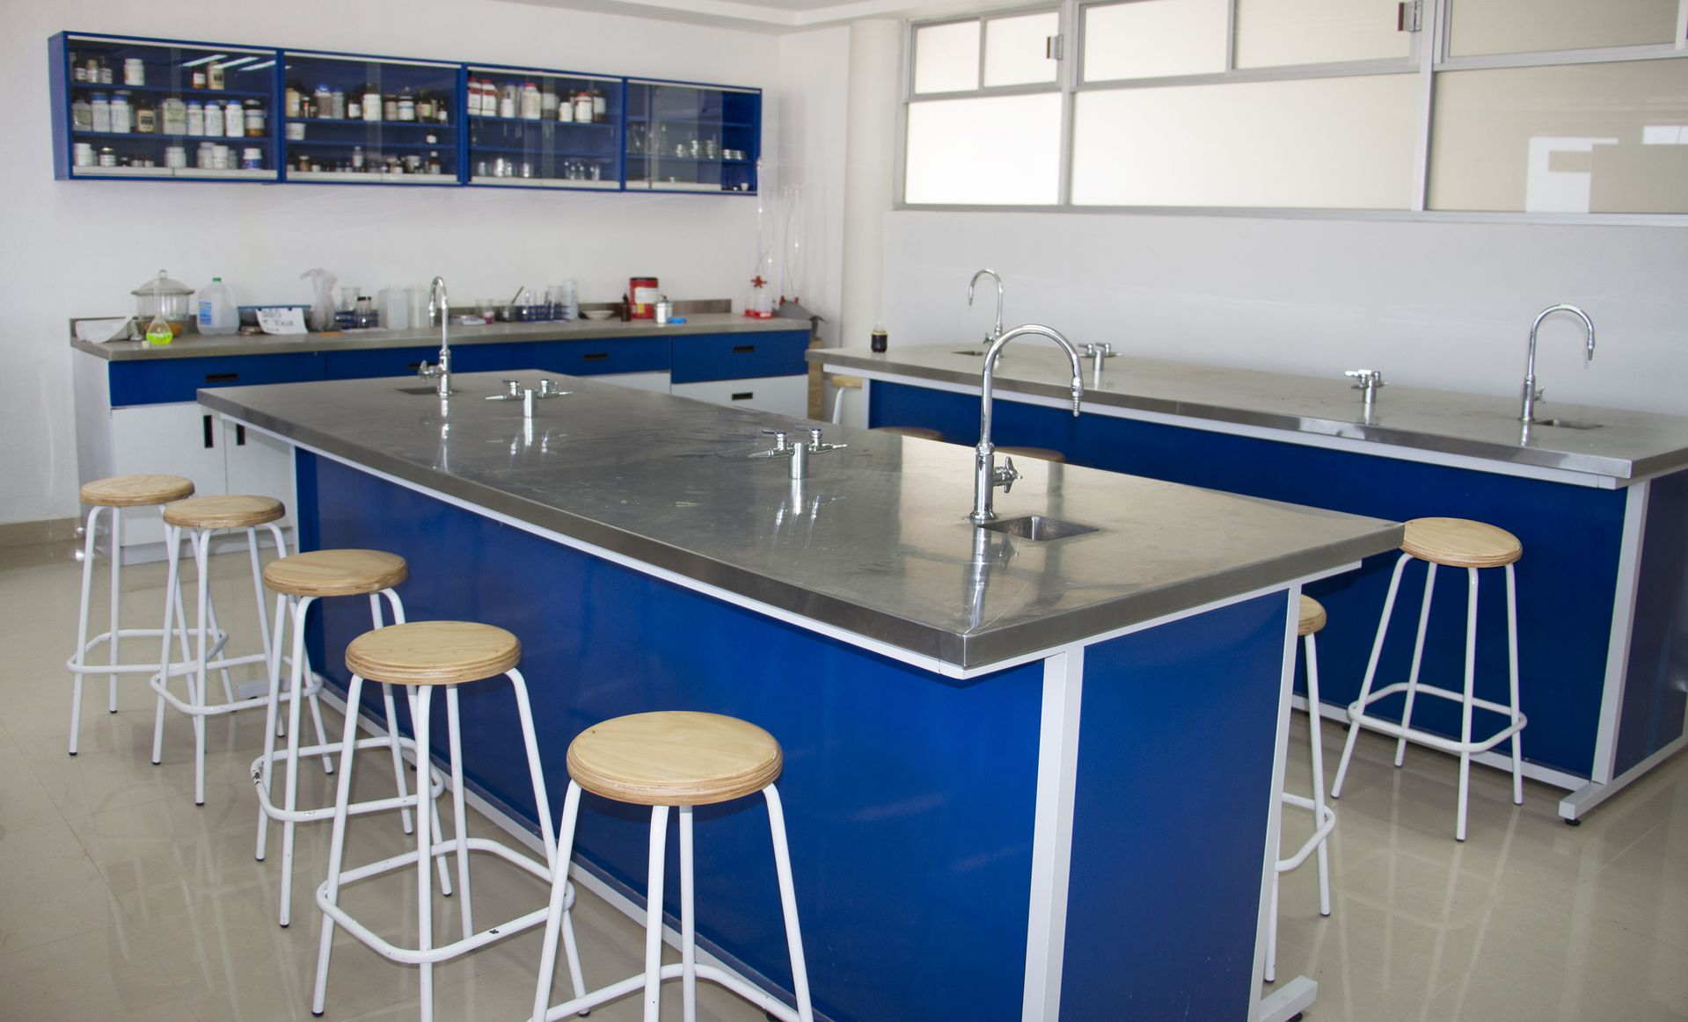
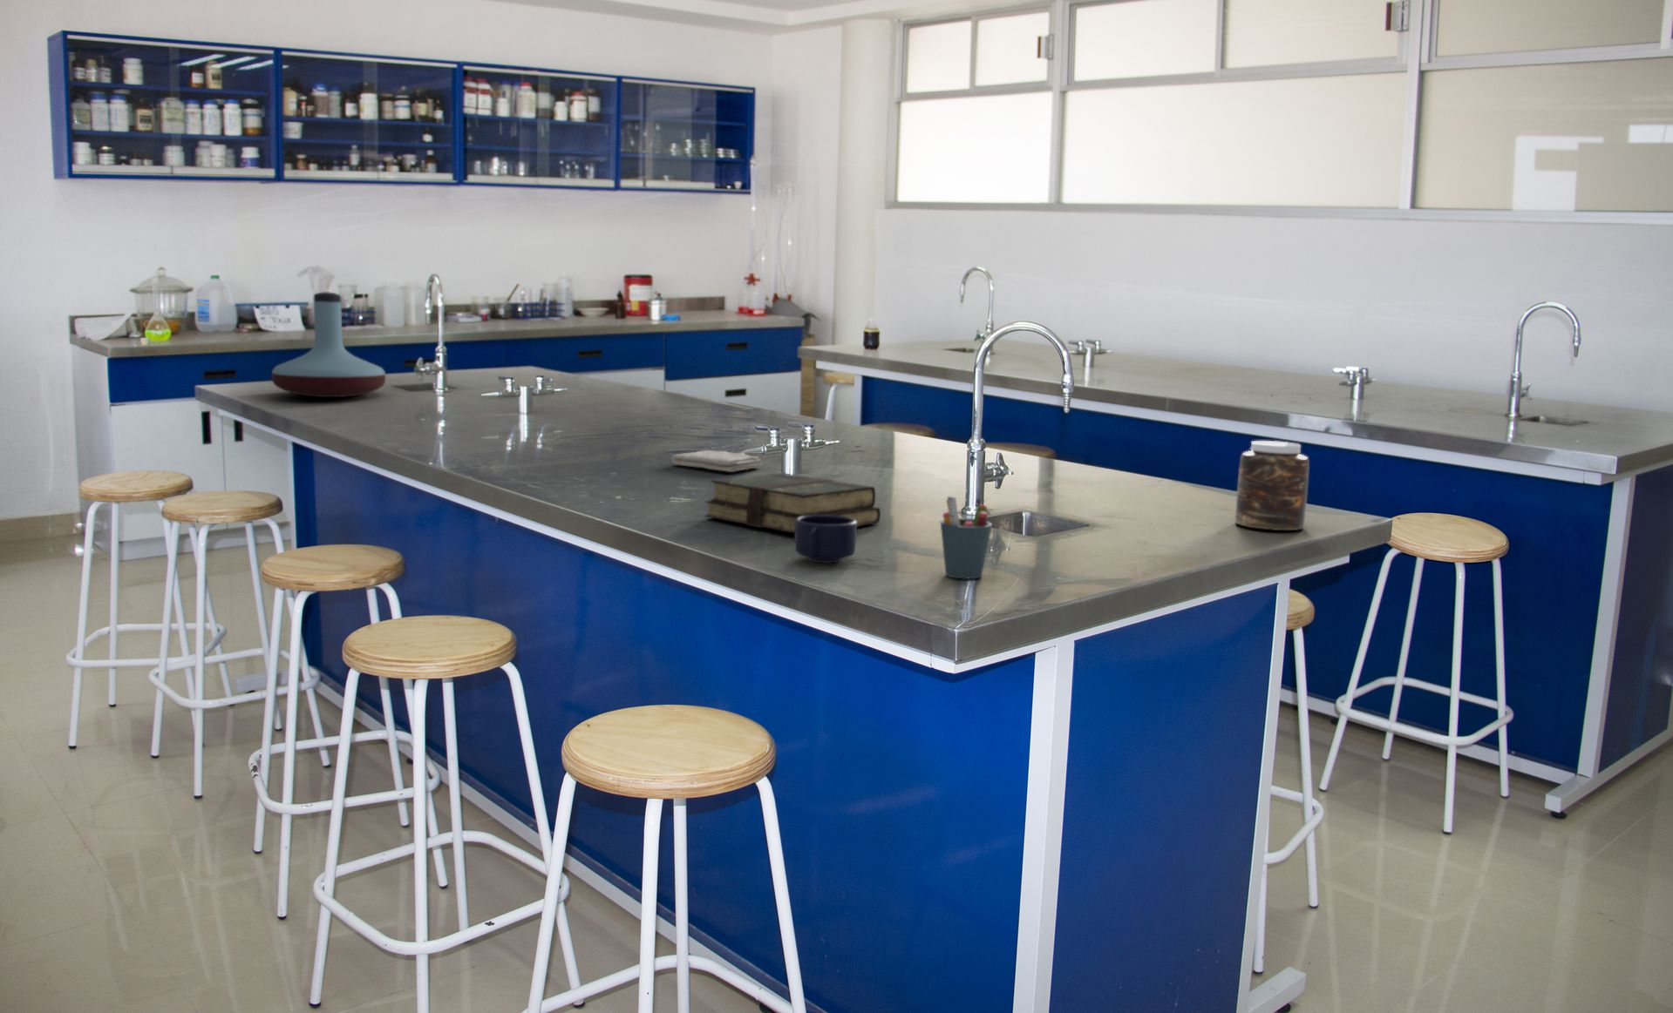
+ jar (1271, 484)
+ pen holder (964, 534)
+ flask (327, 344)
+ book (792, 501)
+ mug (823, 541)
+ washcloth (717, 459)
